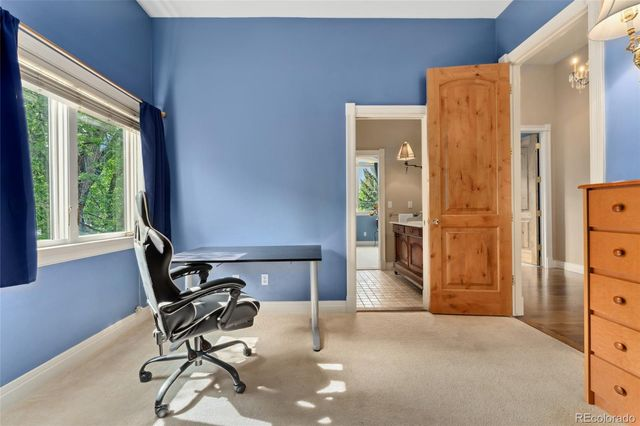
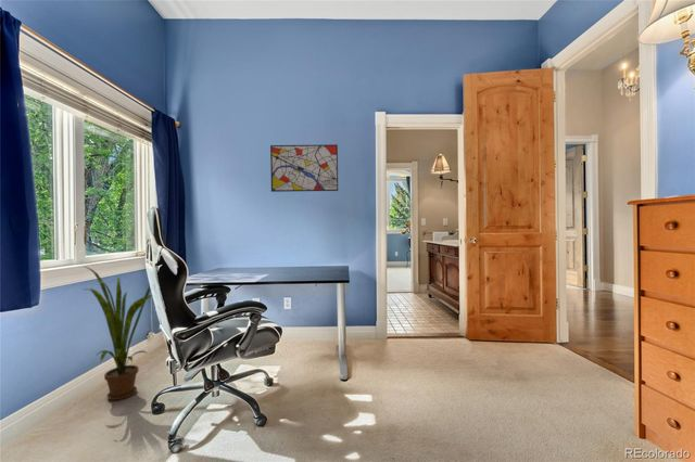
+ house plant (112, 330)
+ wall art (304, 168)
